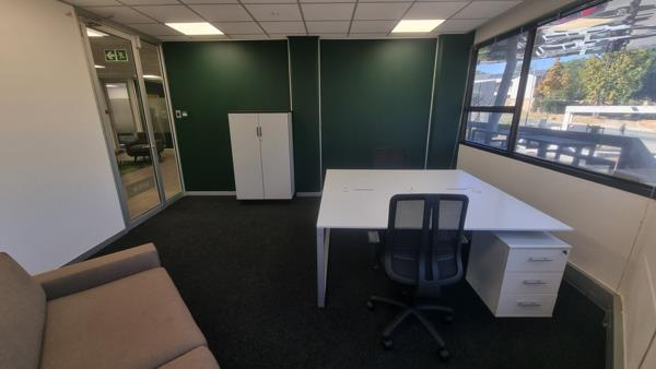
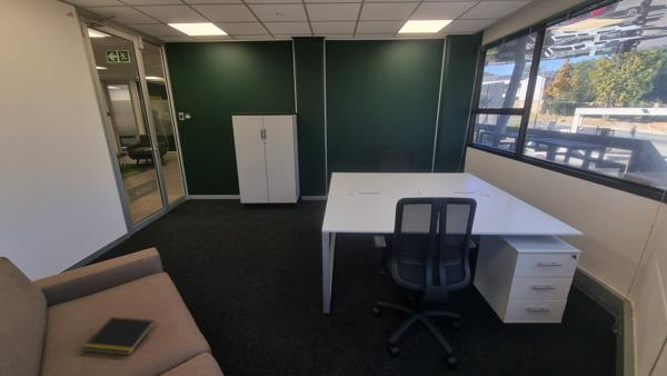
+ notepad (119, 335)
